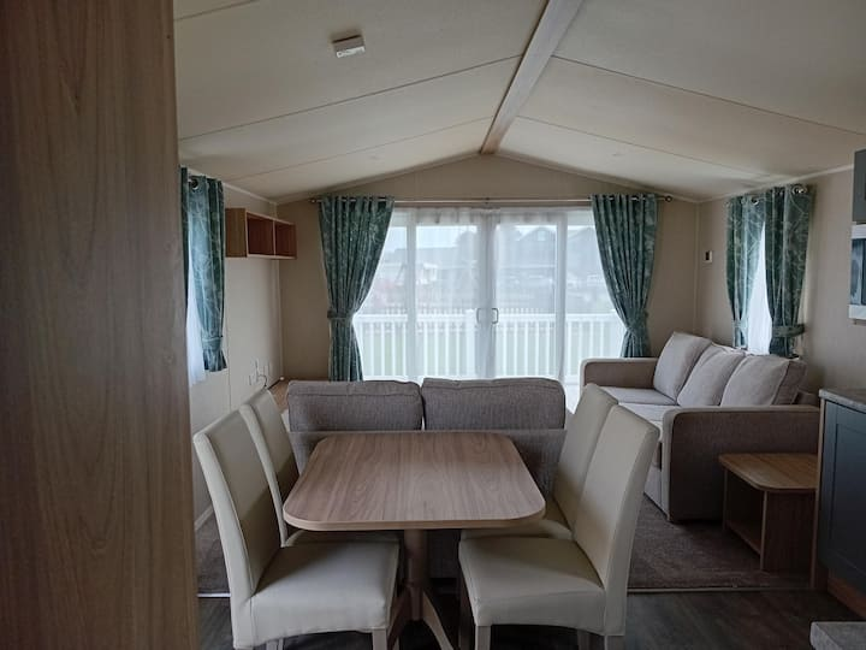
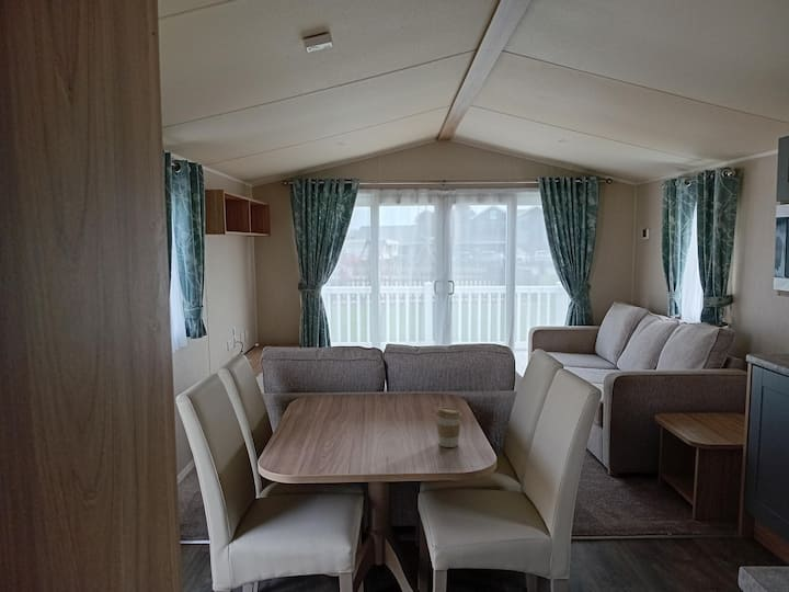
+ coffee cup (448, 425)
